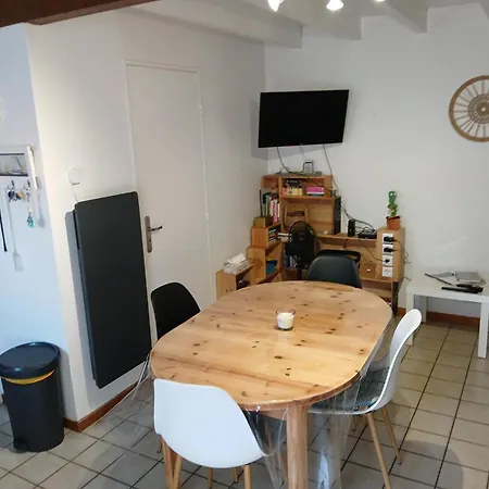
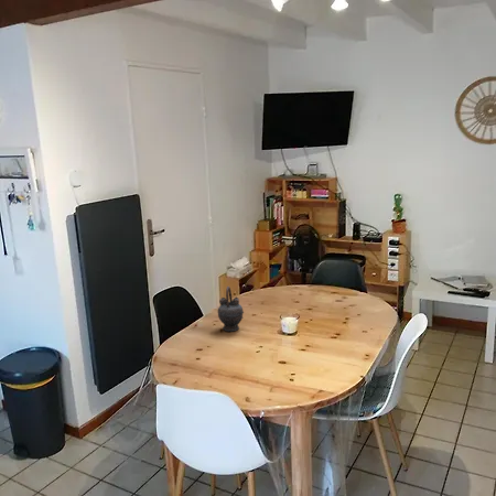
+ teapot (230, 306)
